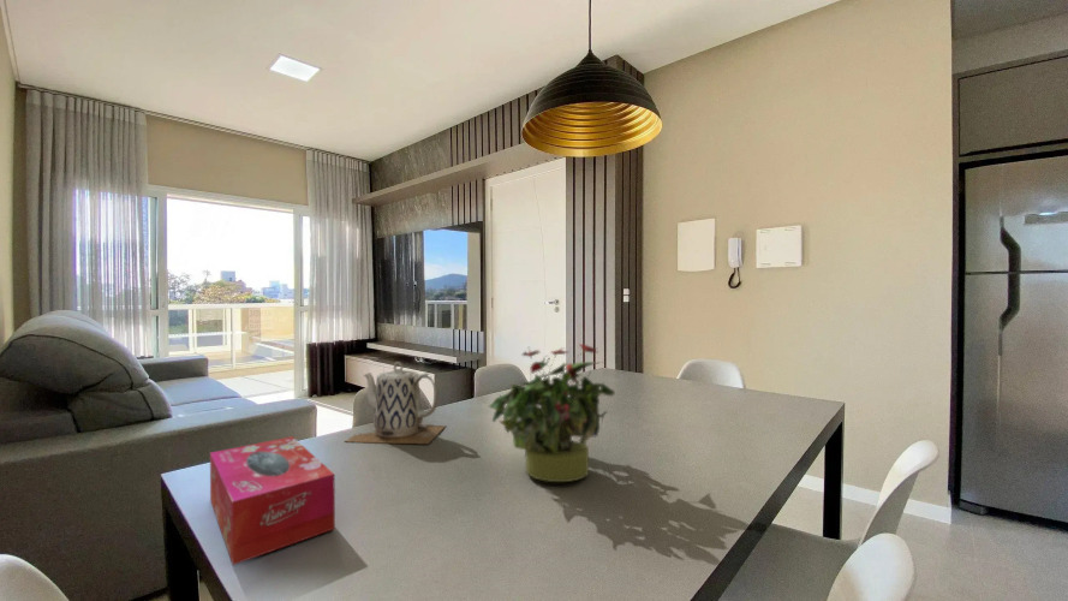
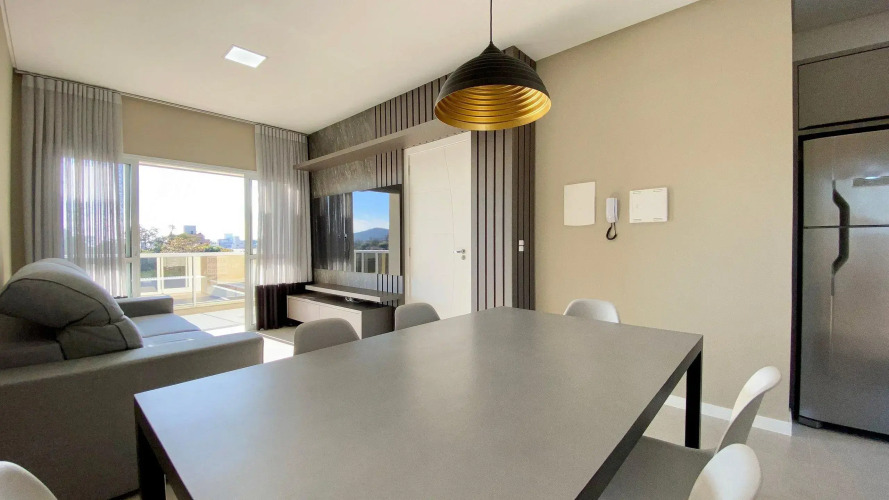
- teapot (398, 398)
- tissue box (268, 488)
- potted plant (547, 405)
